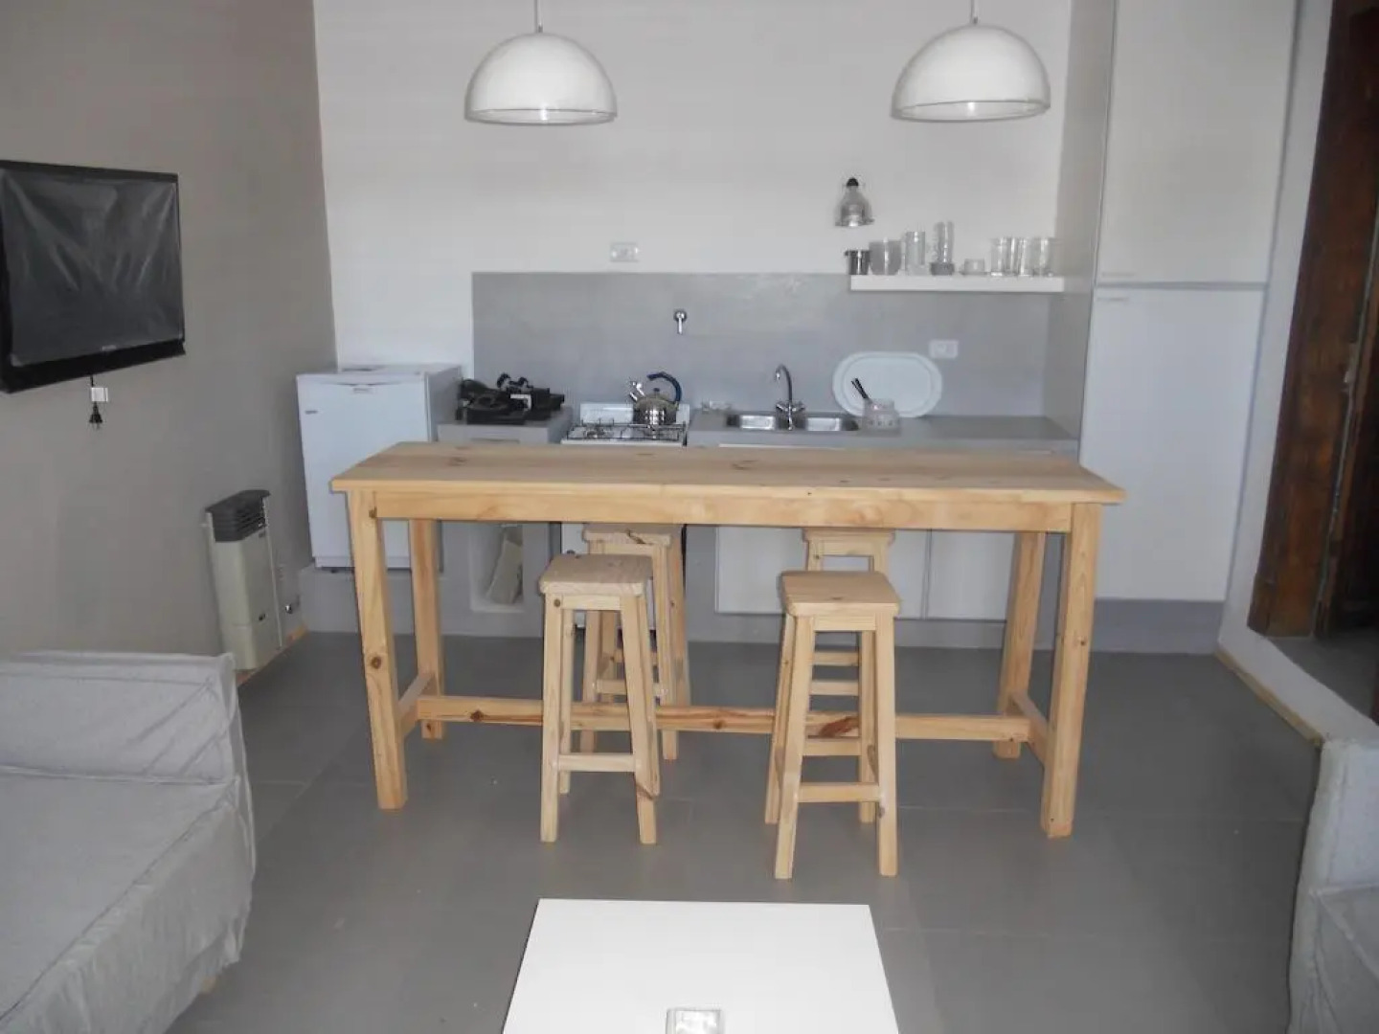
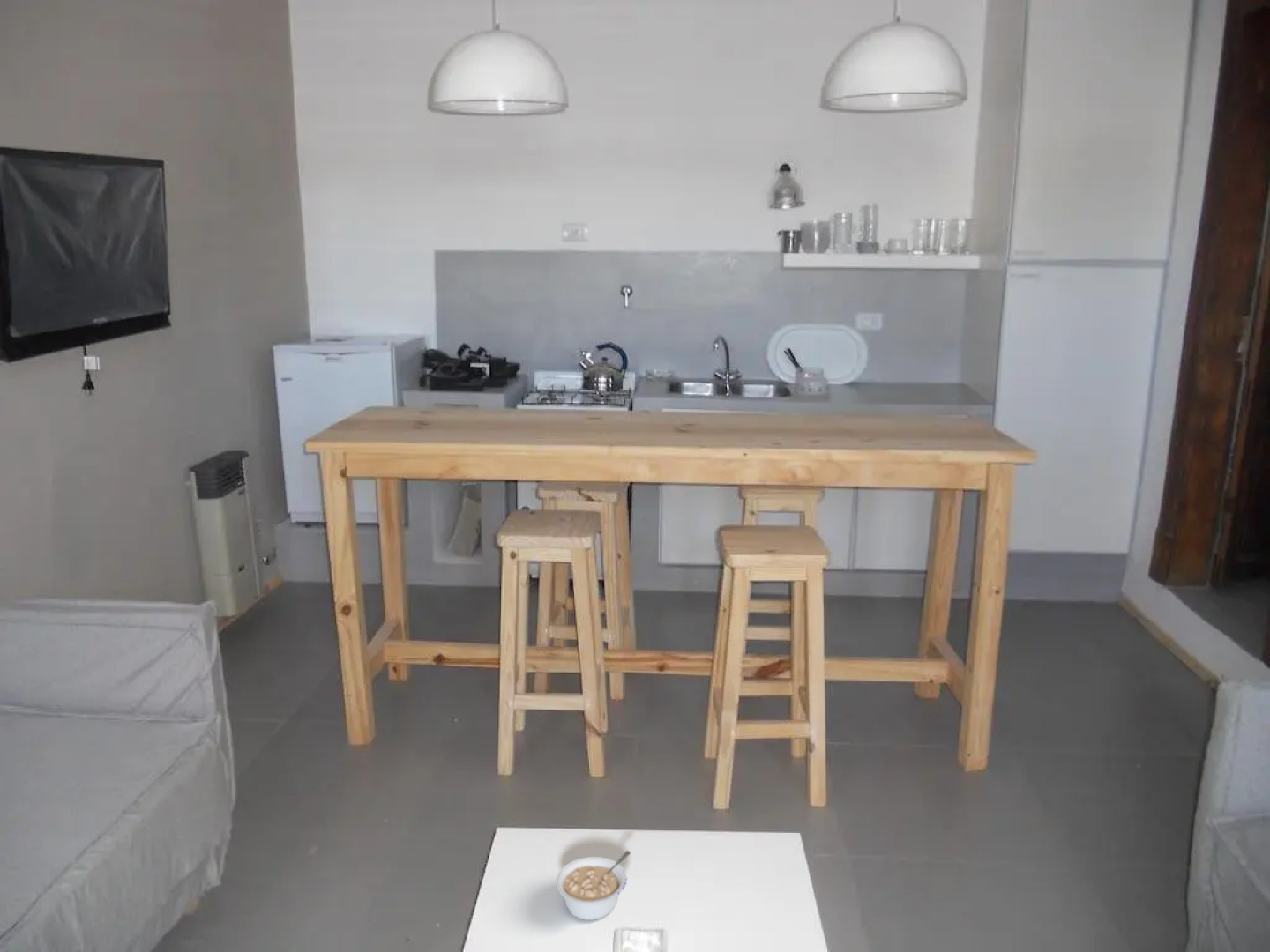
+ legume (592, 887)
